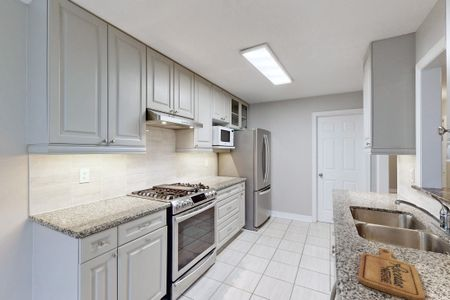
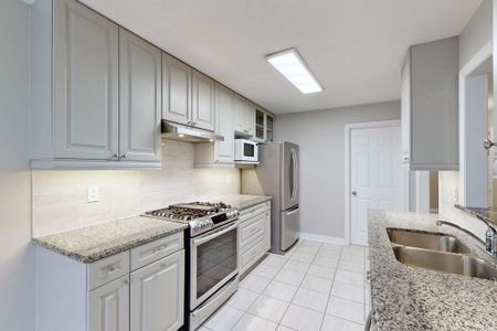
- cutting board (387, 267)
